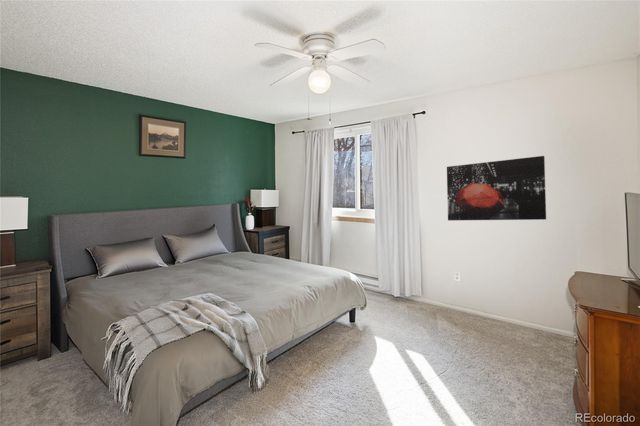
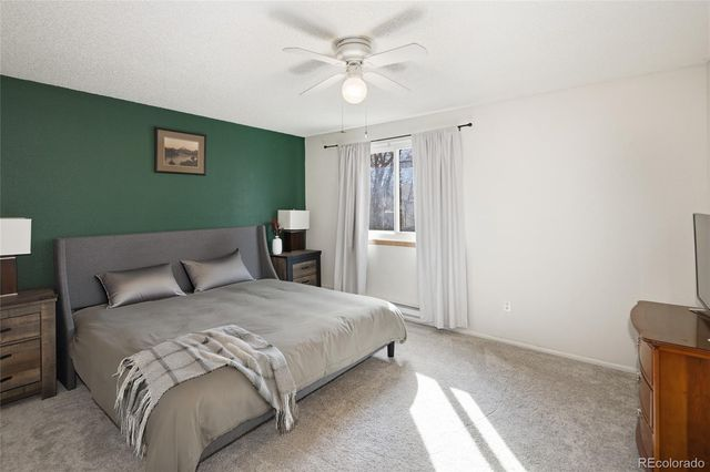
- wall art (492, 190)
